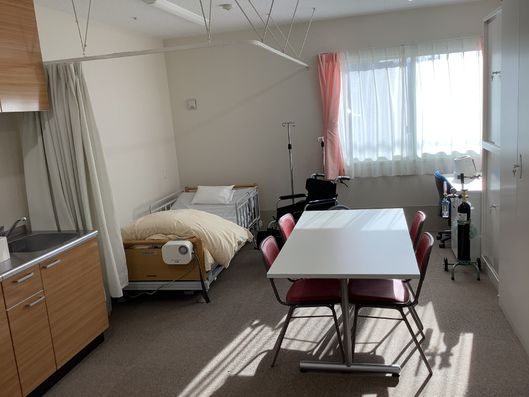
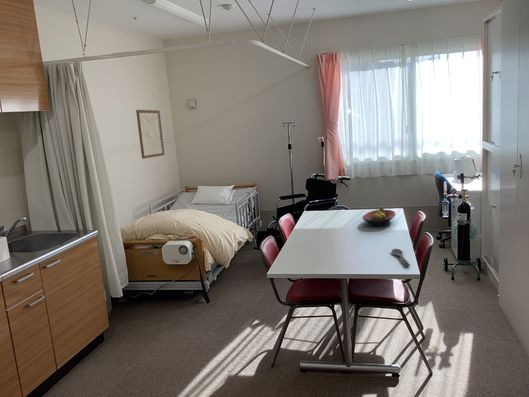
+ spoon (401, 257)
+ wall art (150, 134)
+ fruit bowl (379, 215)
